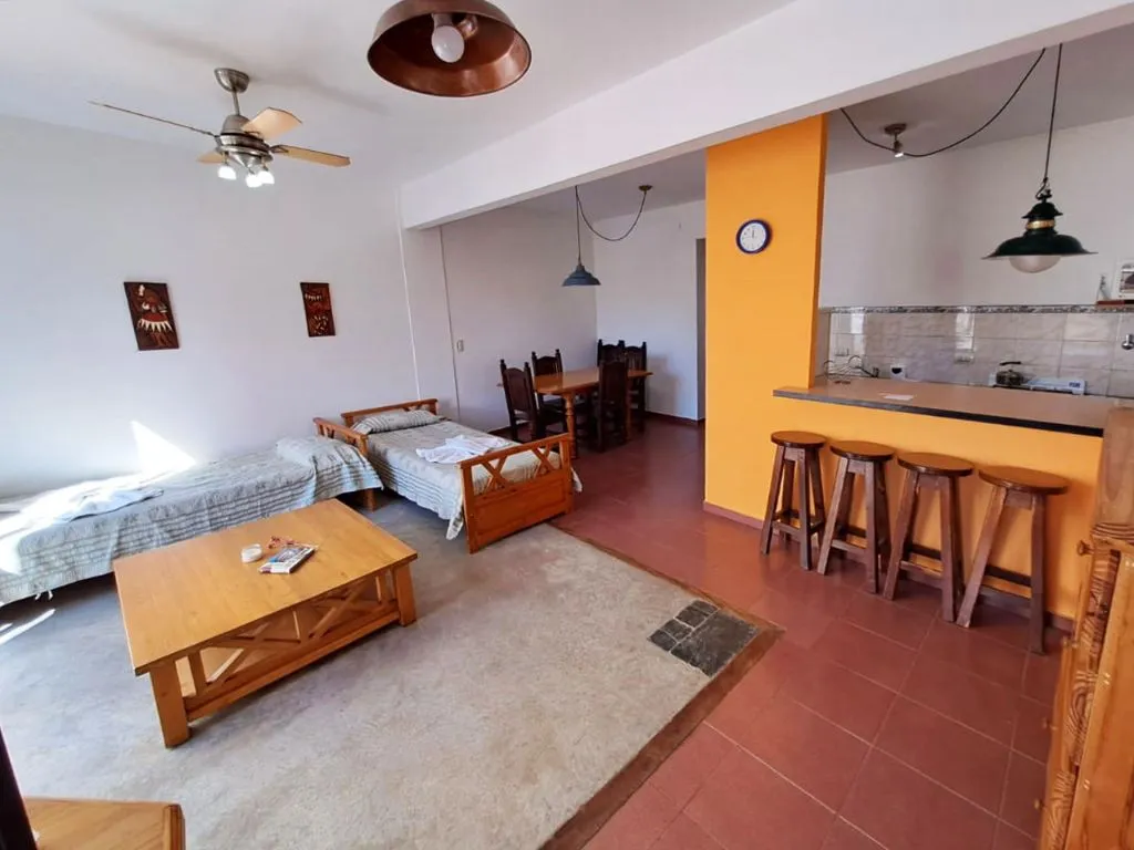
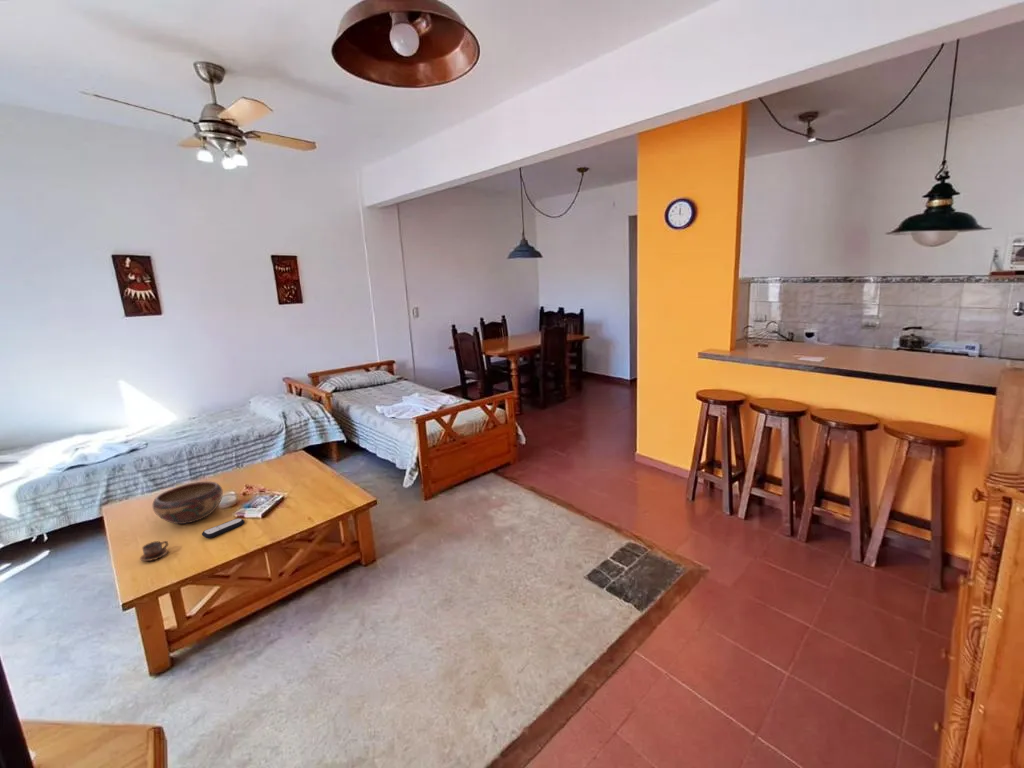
+ decorative bowl (189, 504)
+ cup (154, 550)
+ remote control (223, 527)
